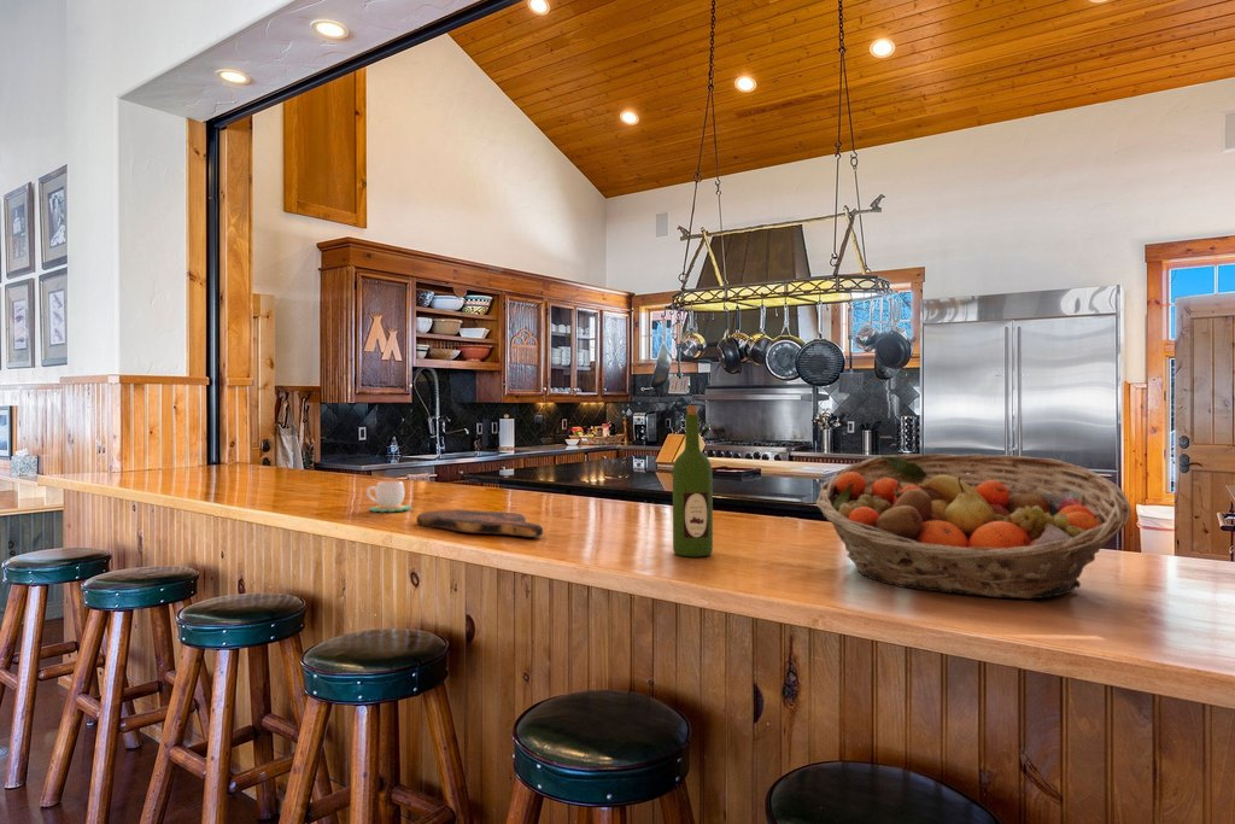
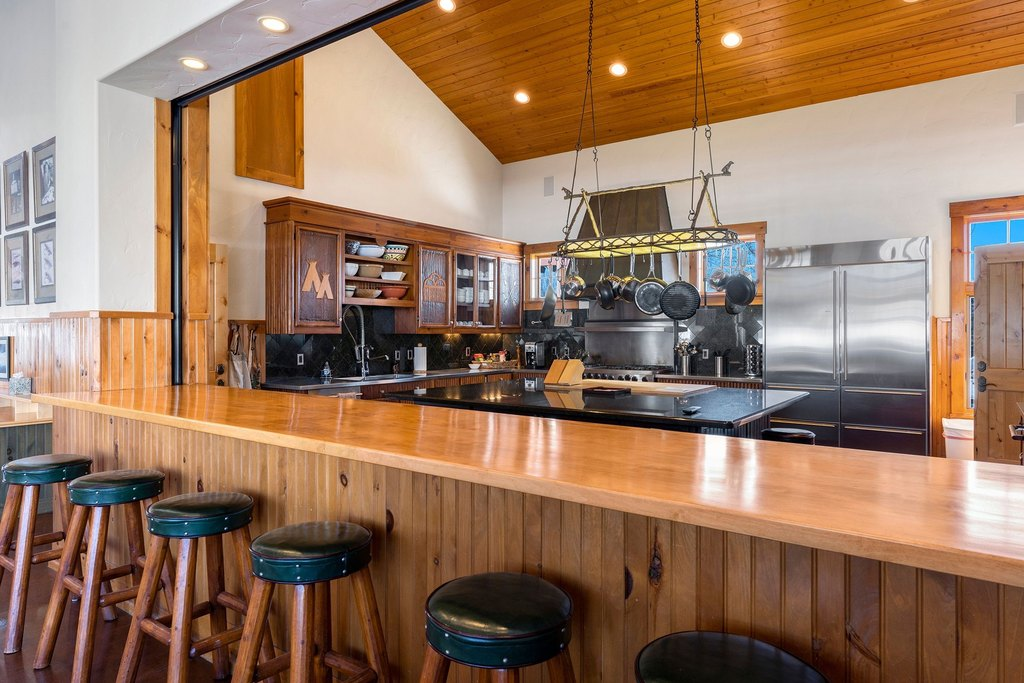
- wine bottle (692, 479)
- fruit basket (960, 516)
- cutting board (485, 521)
- mug (388, 496)
